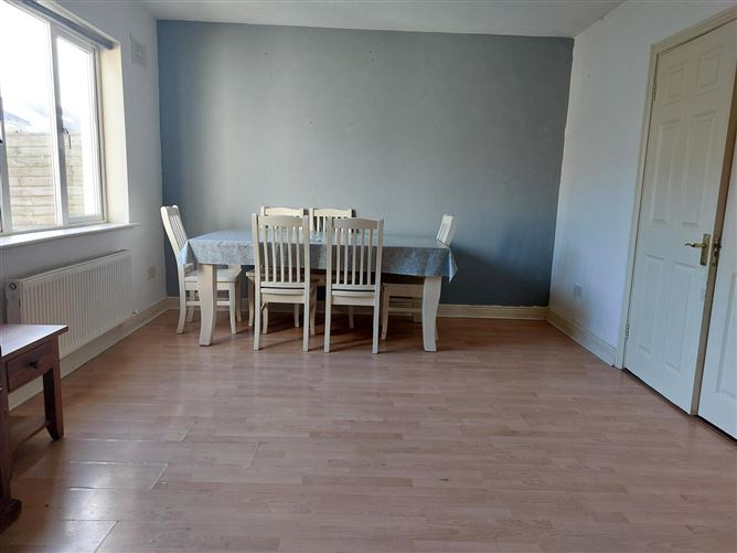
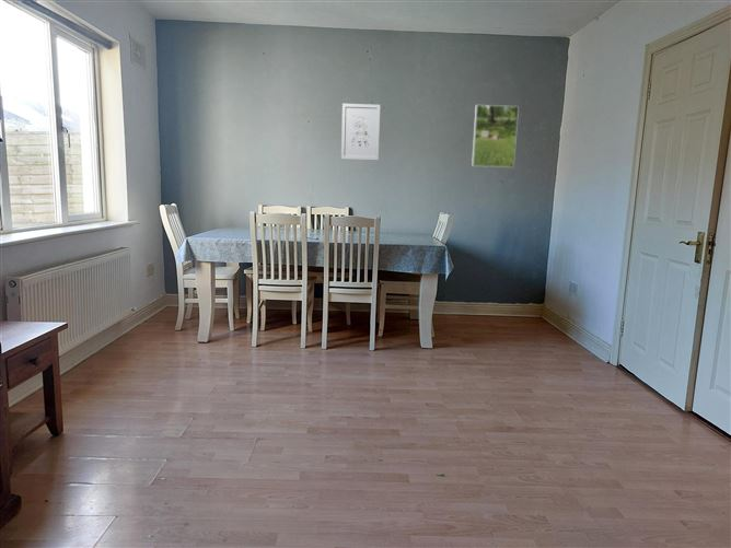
+ wall art (360, 131)
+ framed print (495, 136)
